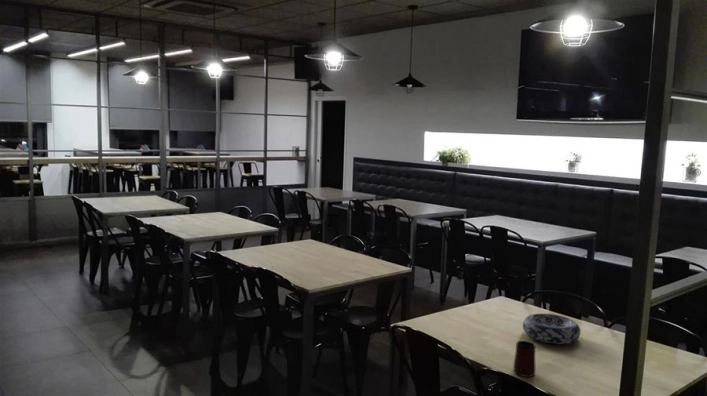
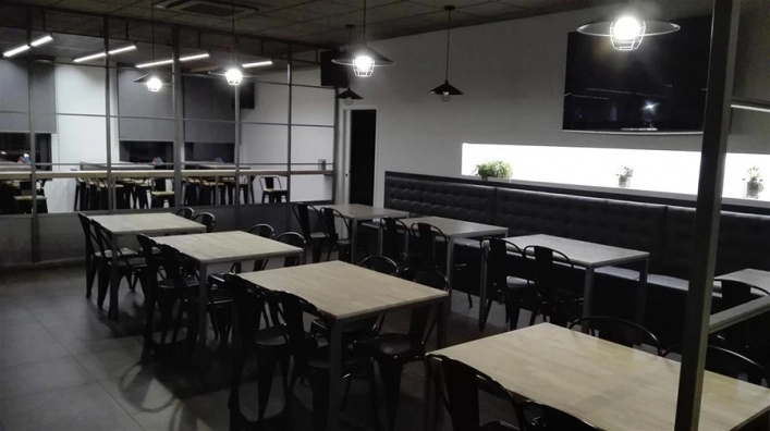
- mug (523, 356)
- decorative bowl (551, 328)
